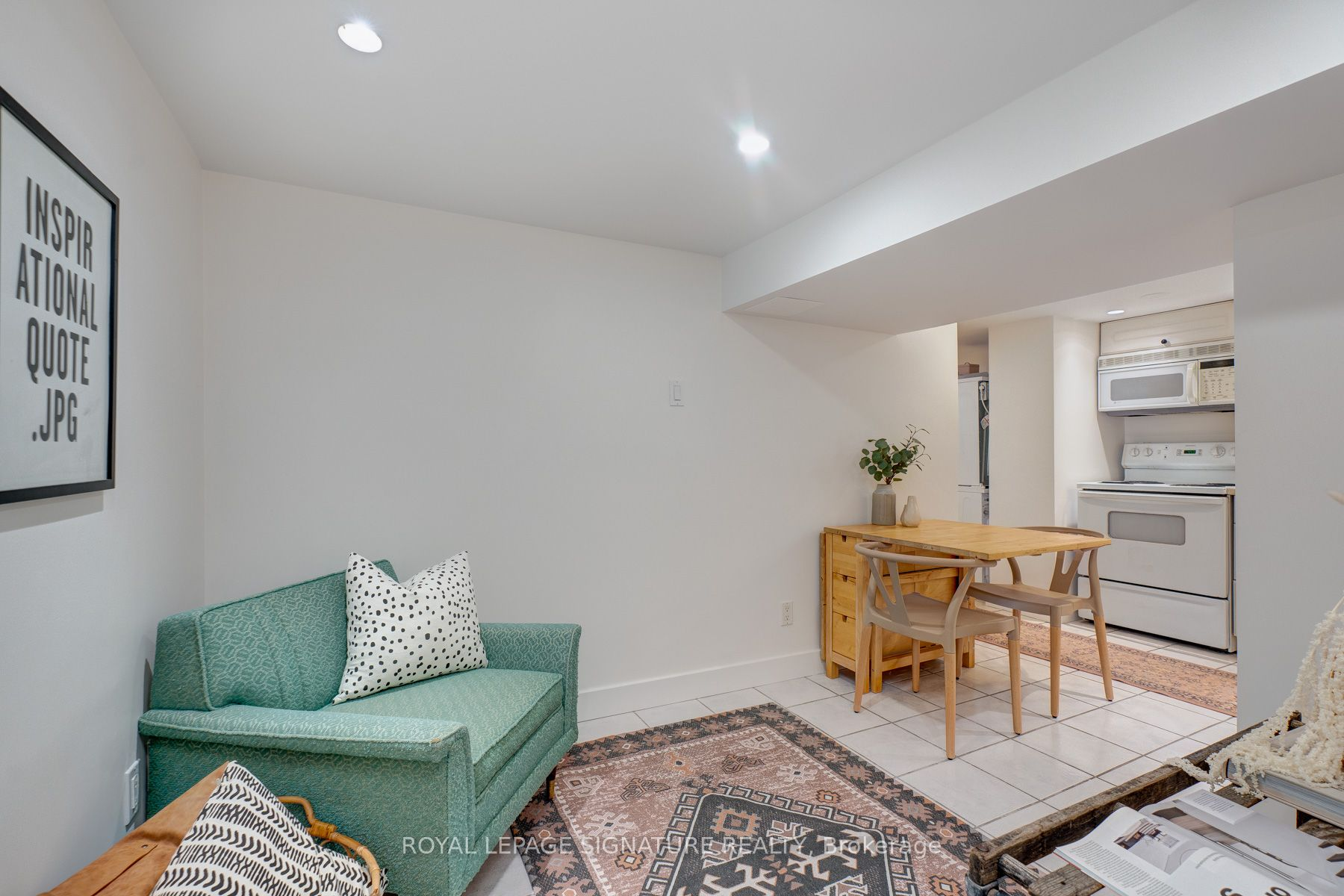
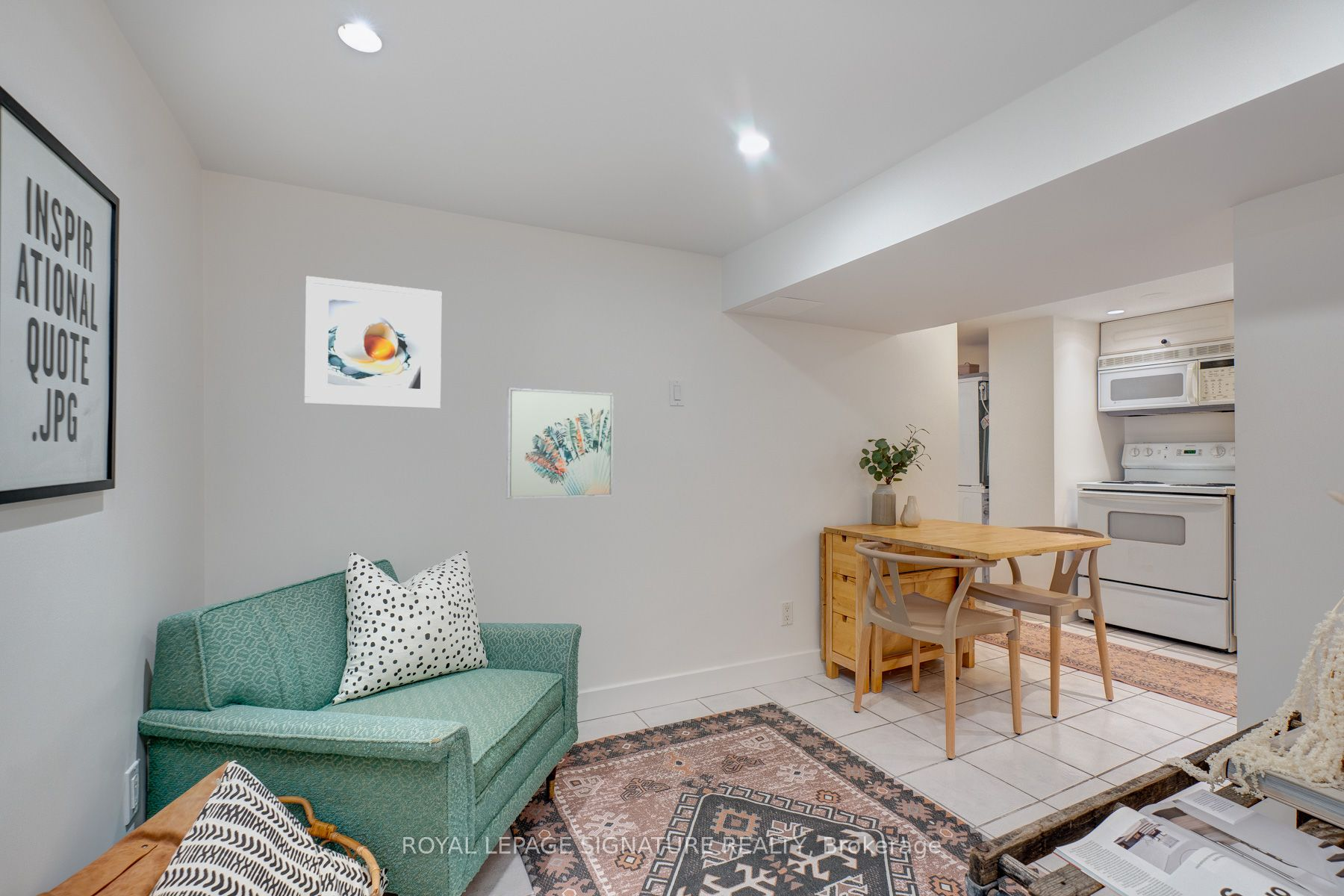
+ wall art (561, 444)
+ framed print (376, 345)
